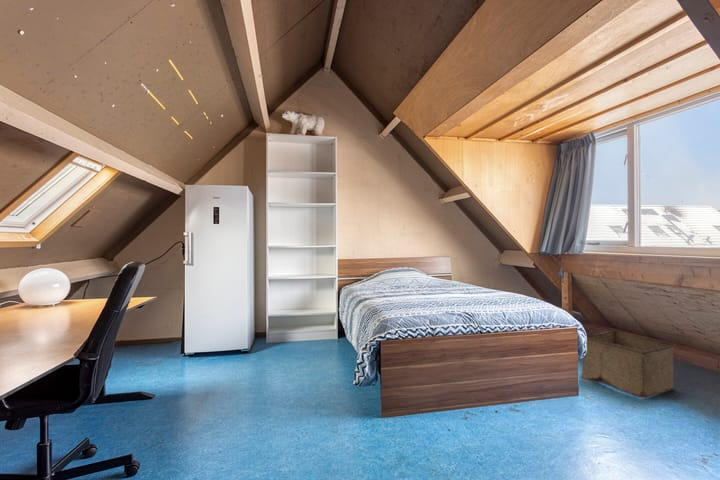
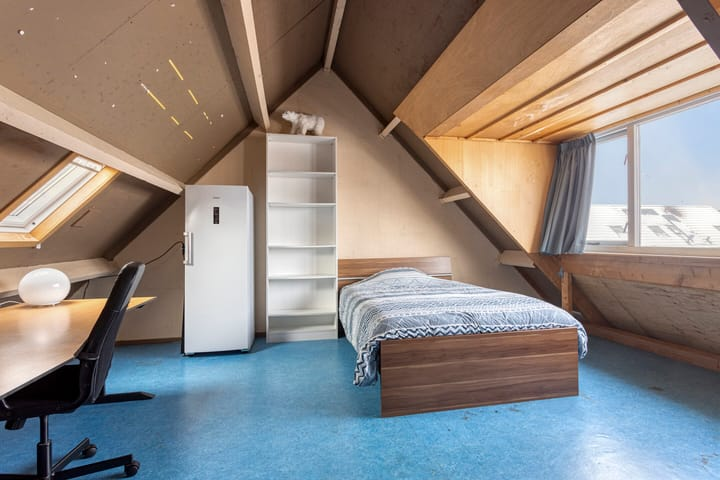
- storage bin (626, 361)
